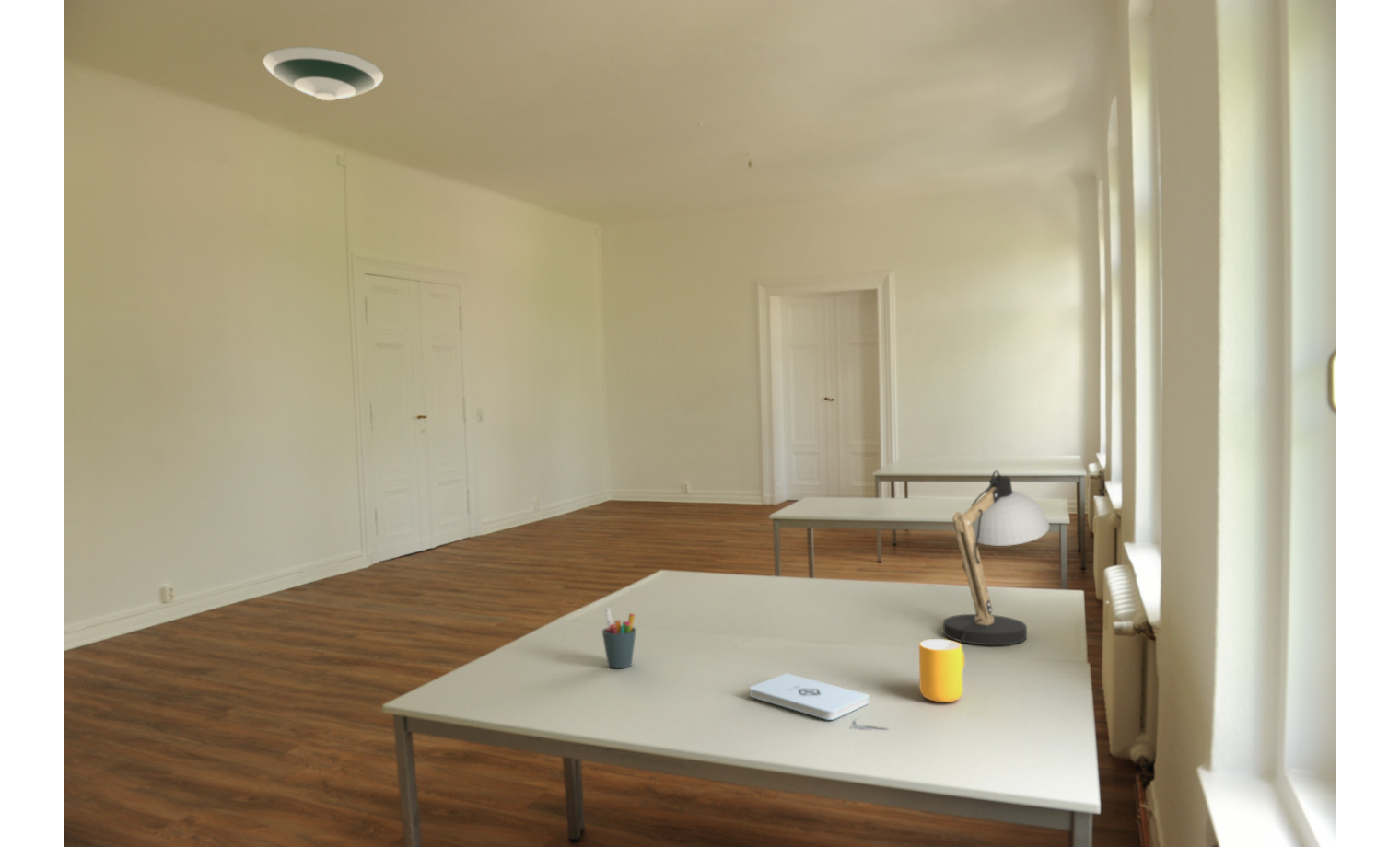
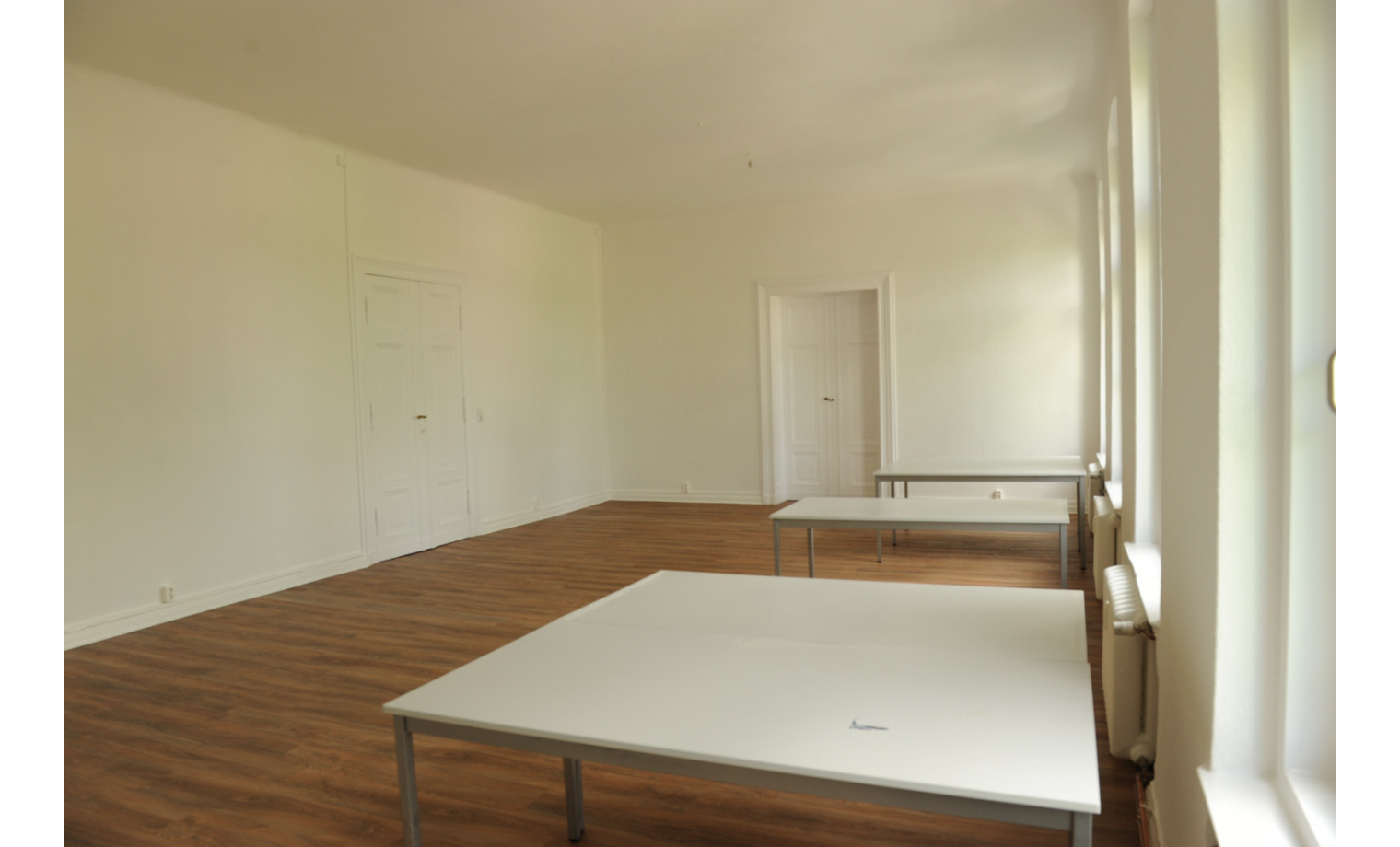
- mug (946, 668)
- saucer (325, 83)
- desk lamp (989, 544)
- pen holder (619, 637)
- notepad (807, 695)
